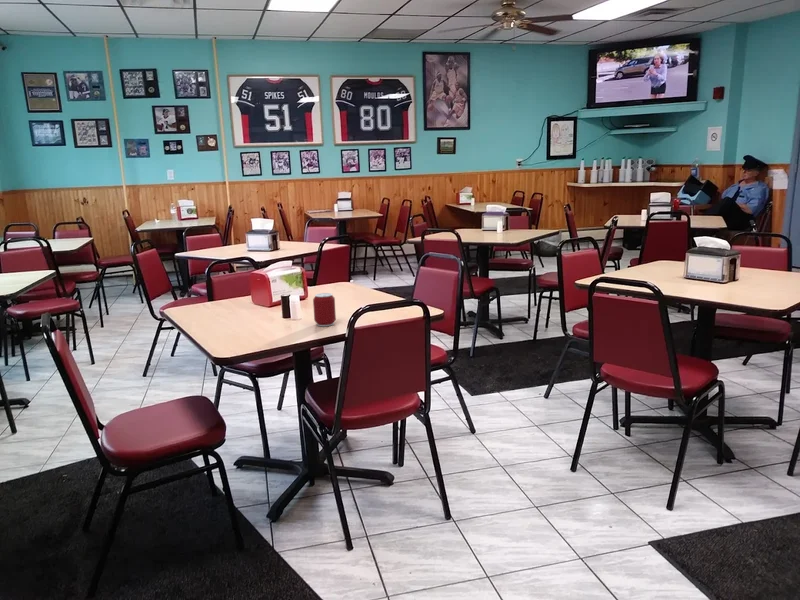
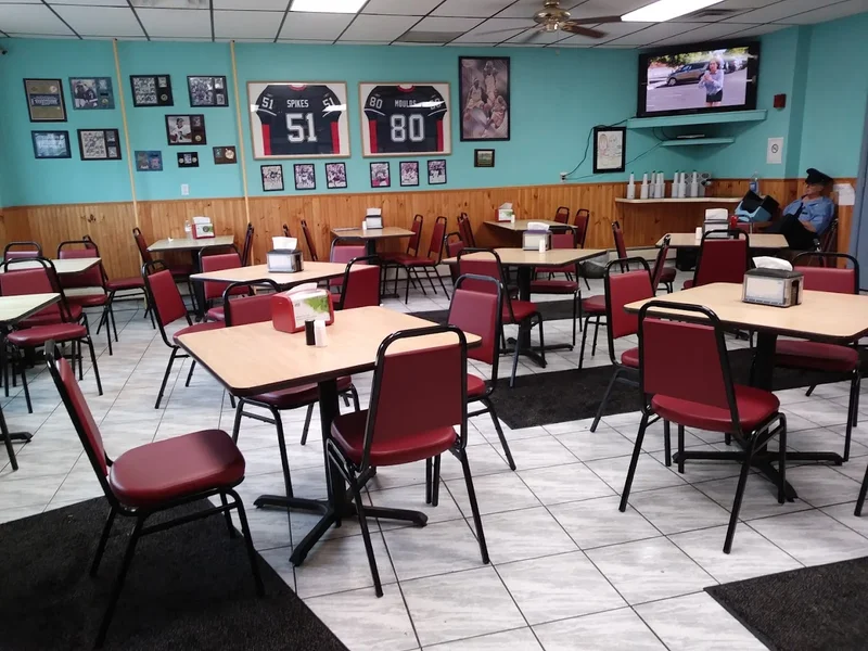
- can (324, 309)
